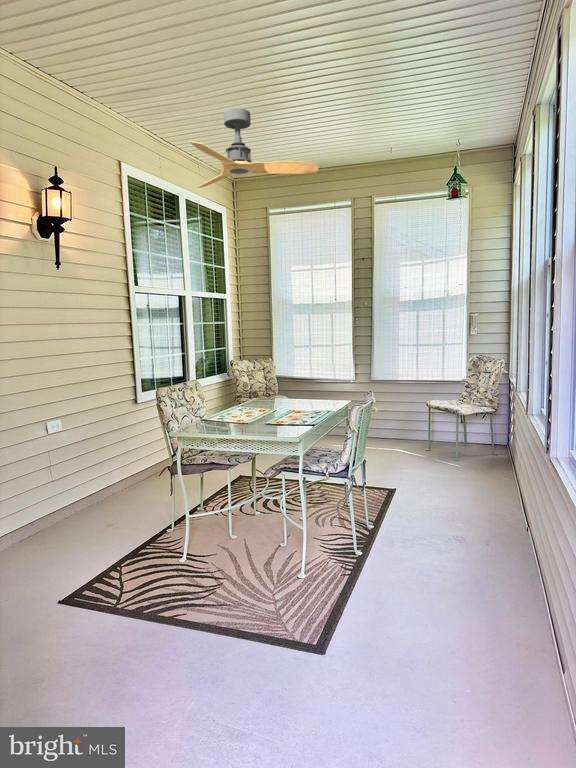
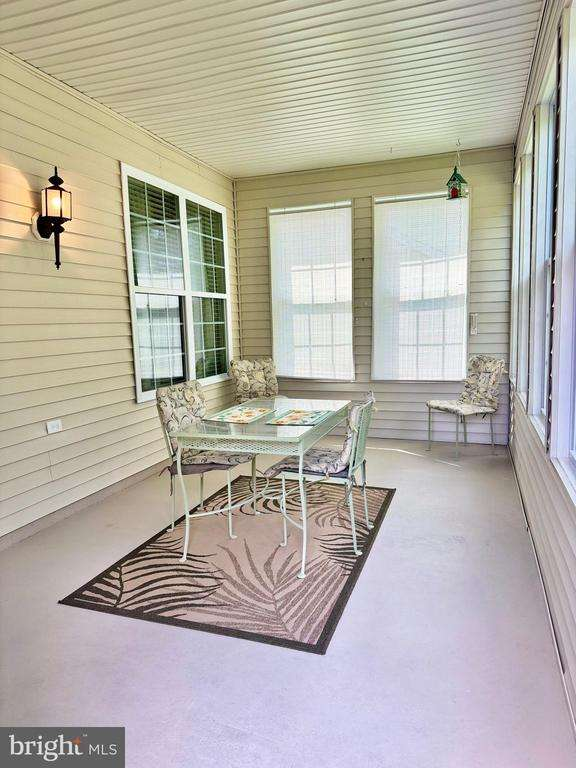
- ceiling fan (249, 148)
